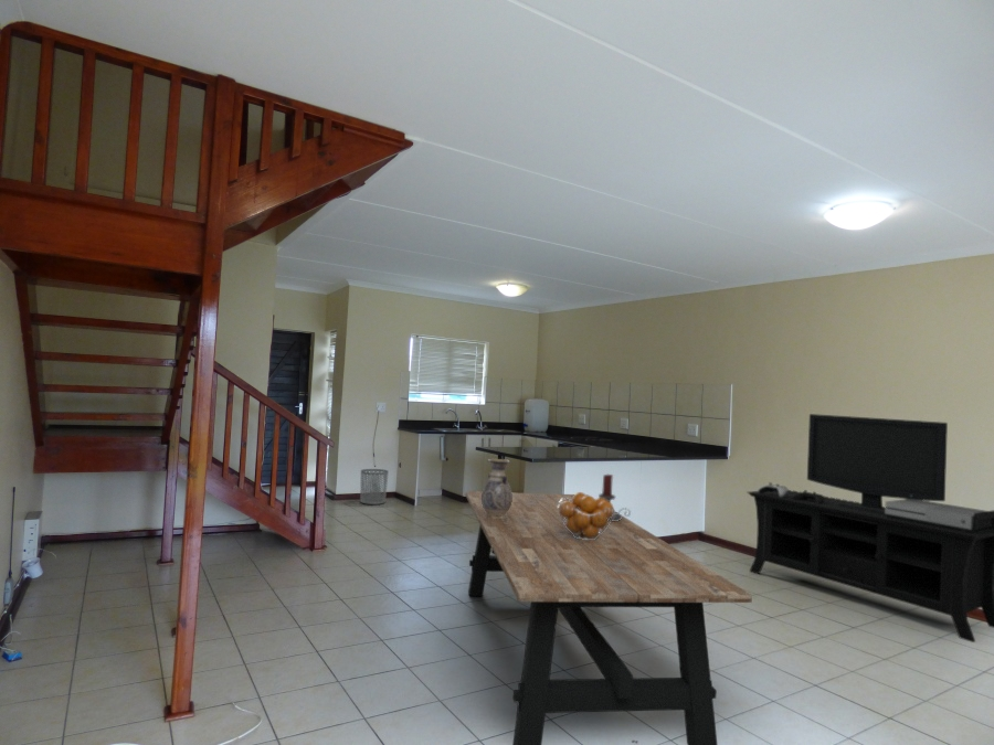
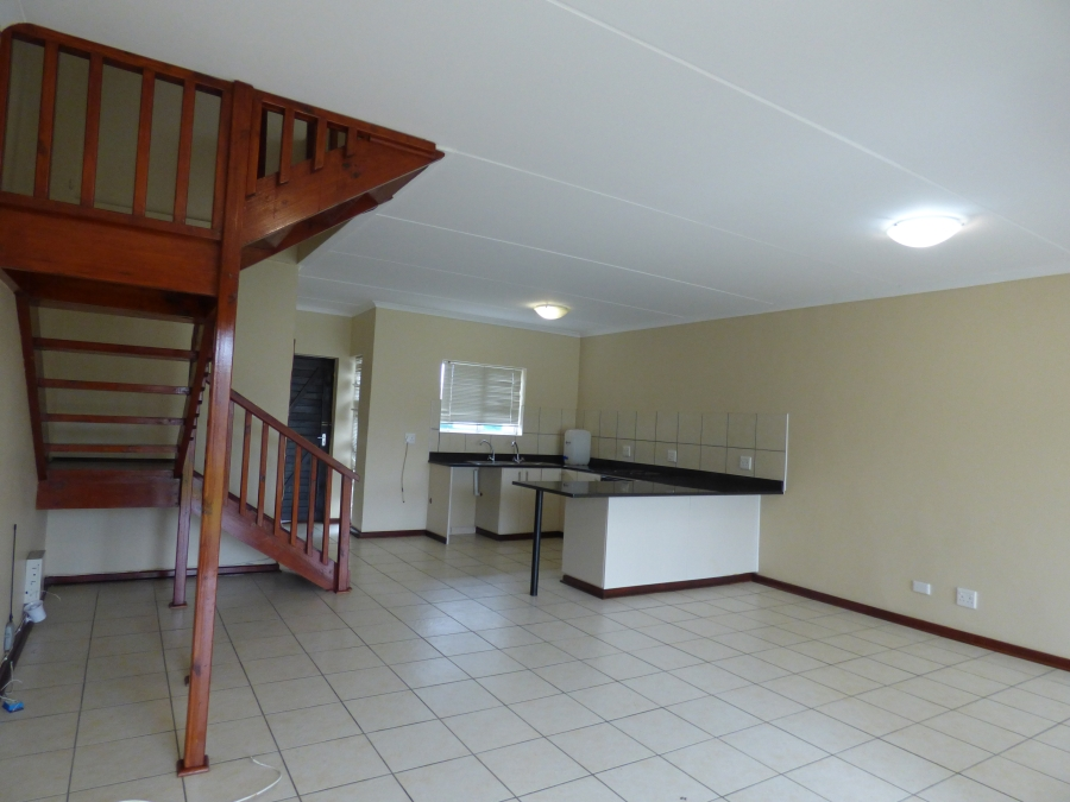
- media console (863, 507)
- waste bin (373, 486)
- vase (497, 487)
- fruit basket (585, 514)
- candle holder (611, 496)
- dining table (562, 589)
